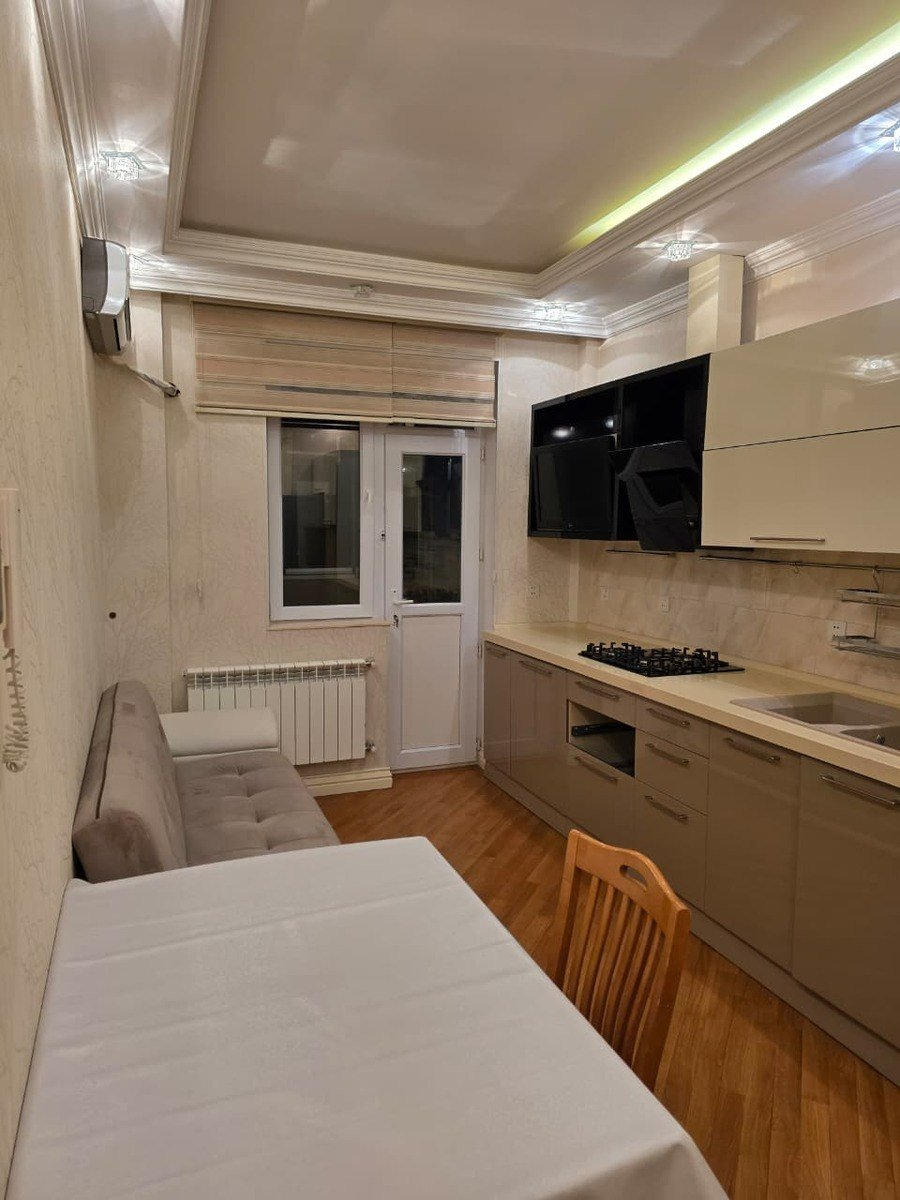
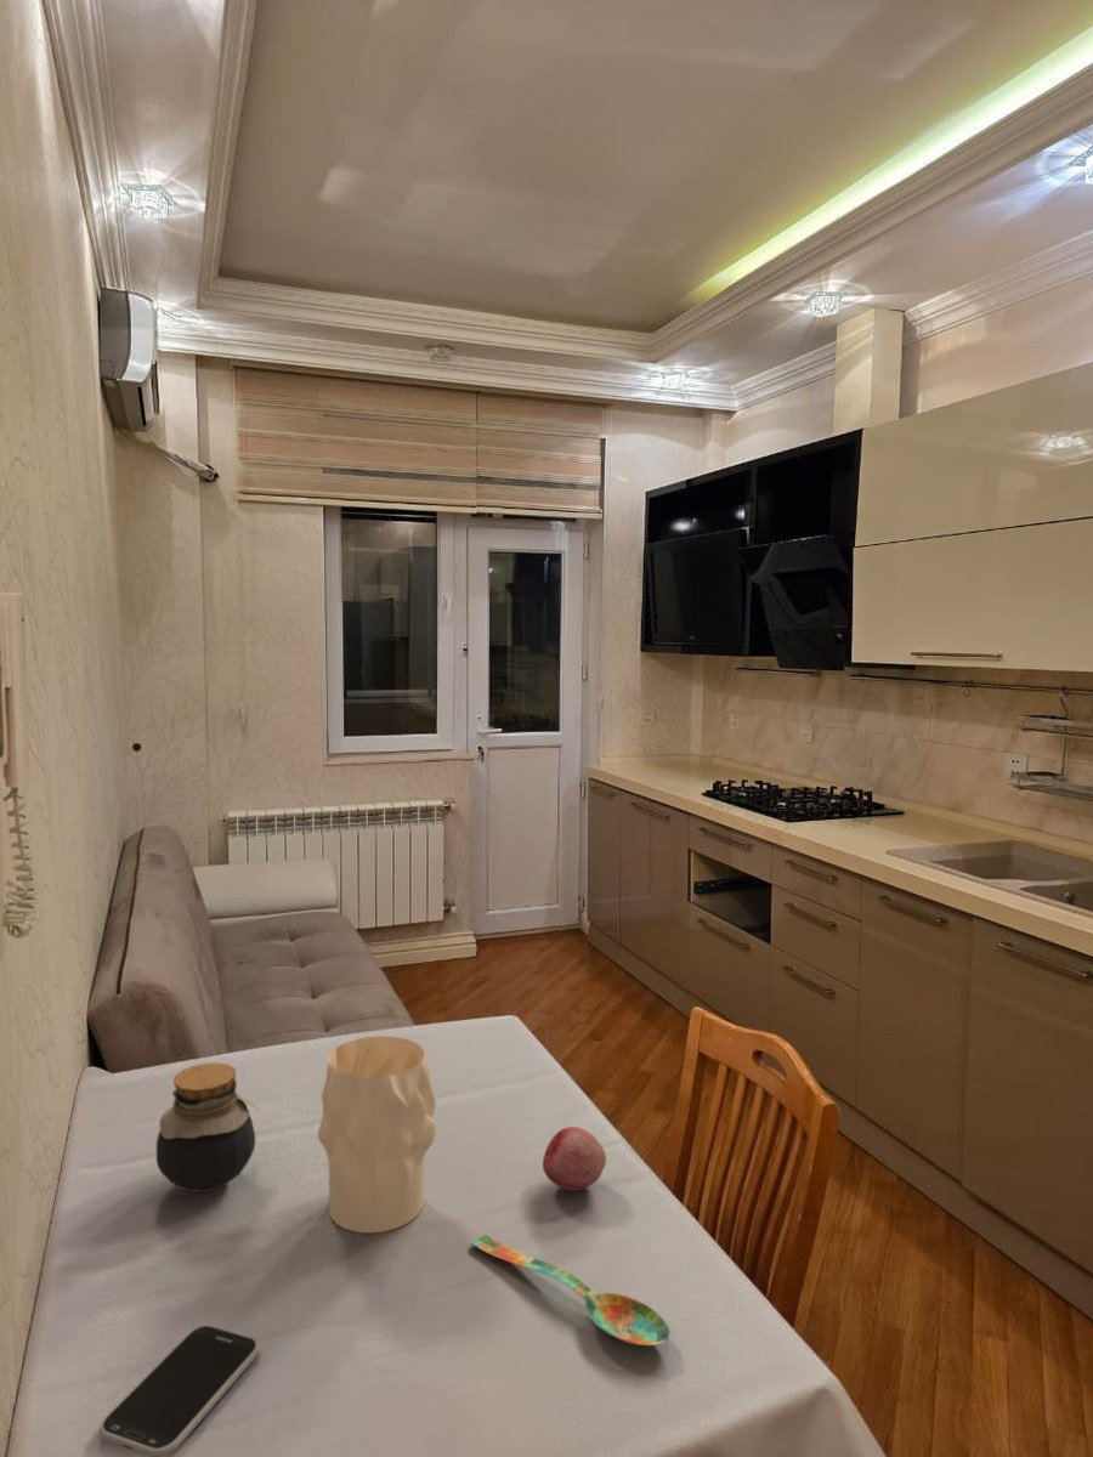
+ spoon (564, 1282)
+ vase (375, 1130)
+ jar (211, 1128)
+ smartphone (183, 1385)
+ fruit (573, 1158)
